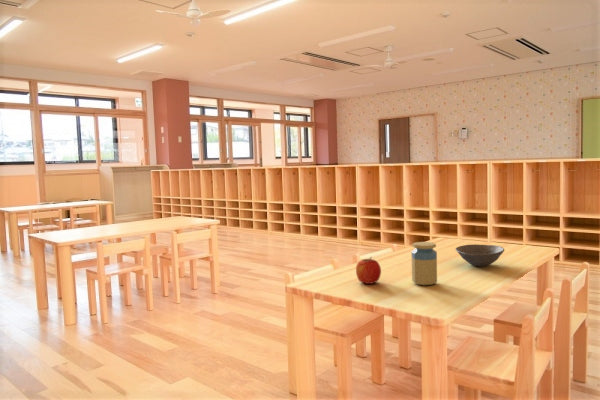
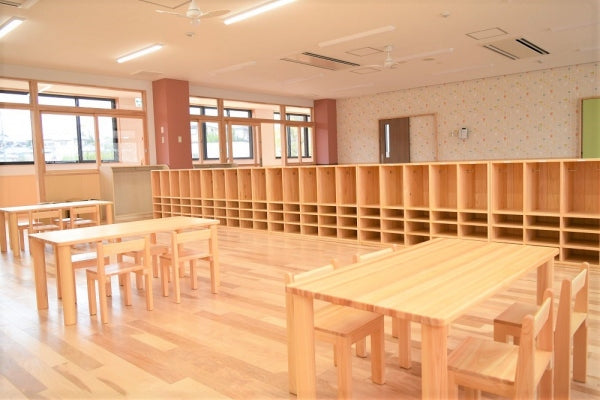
- bowl (479, 256)
- apple (368, 269)
- jar (424, 263)
